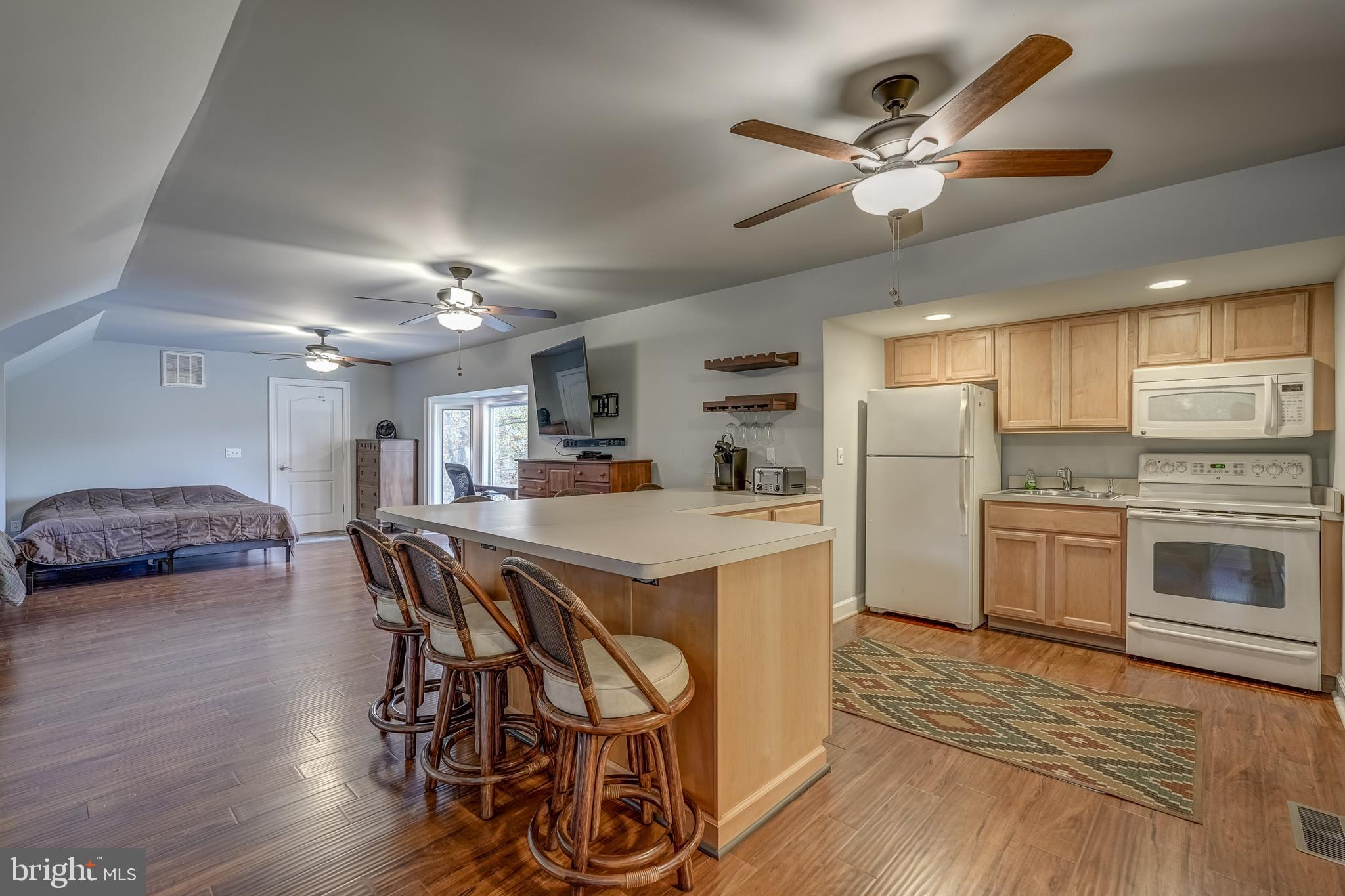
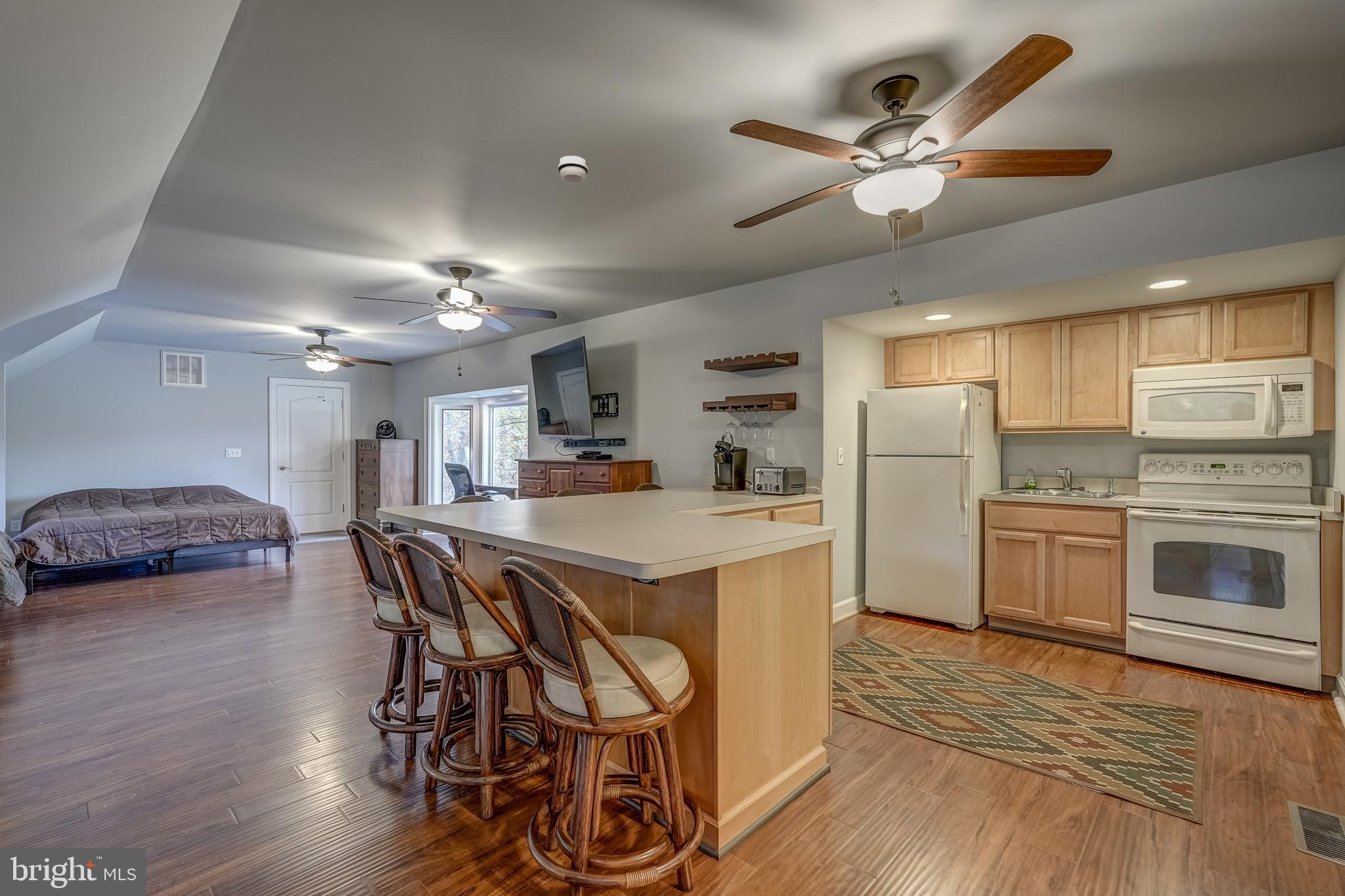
+ smoke detector (573, 170)
